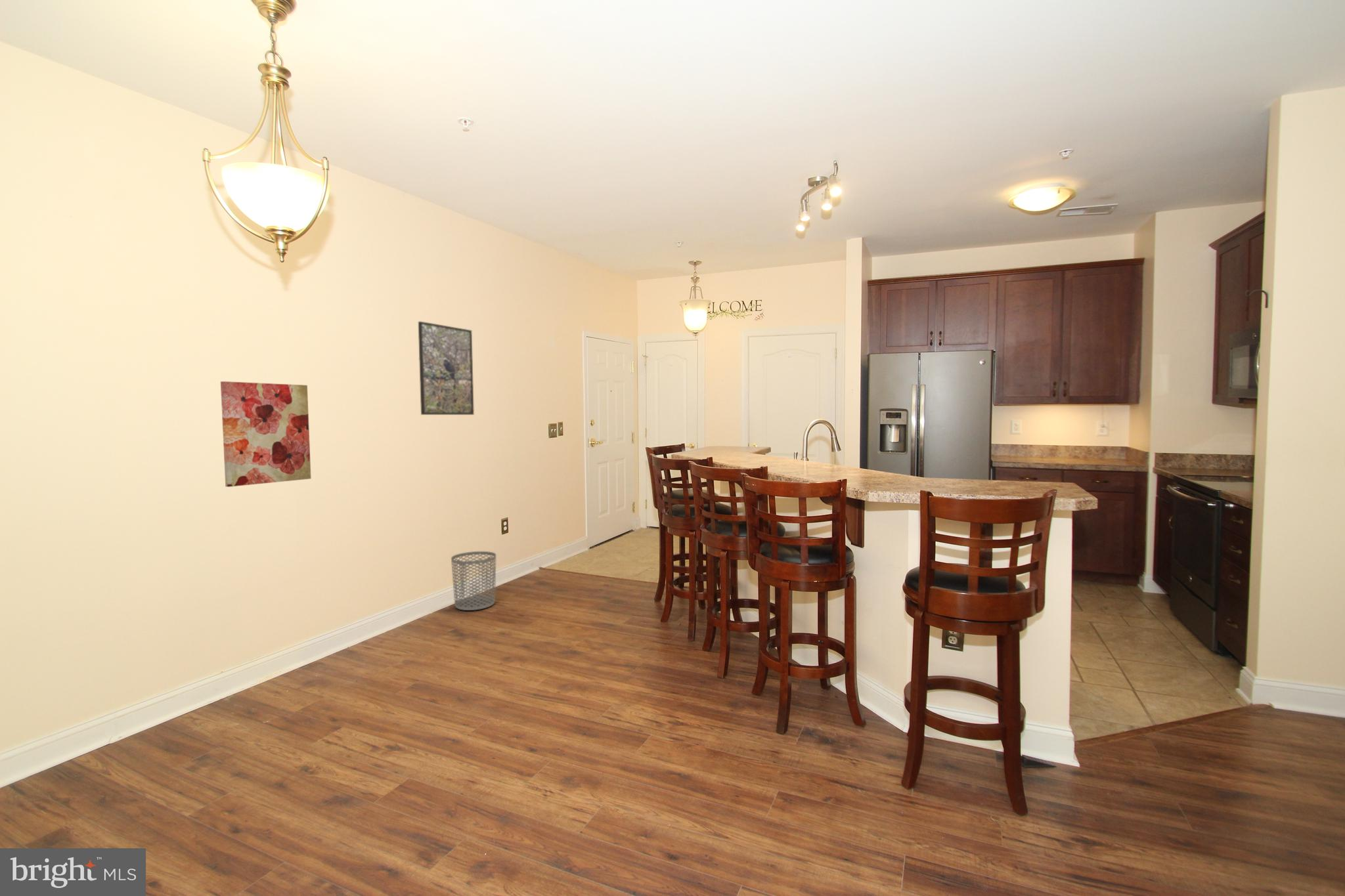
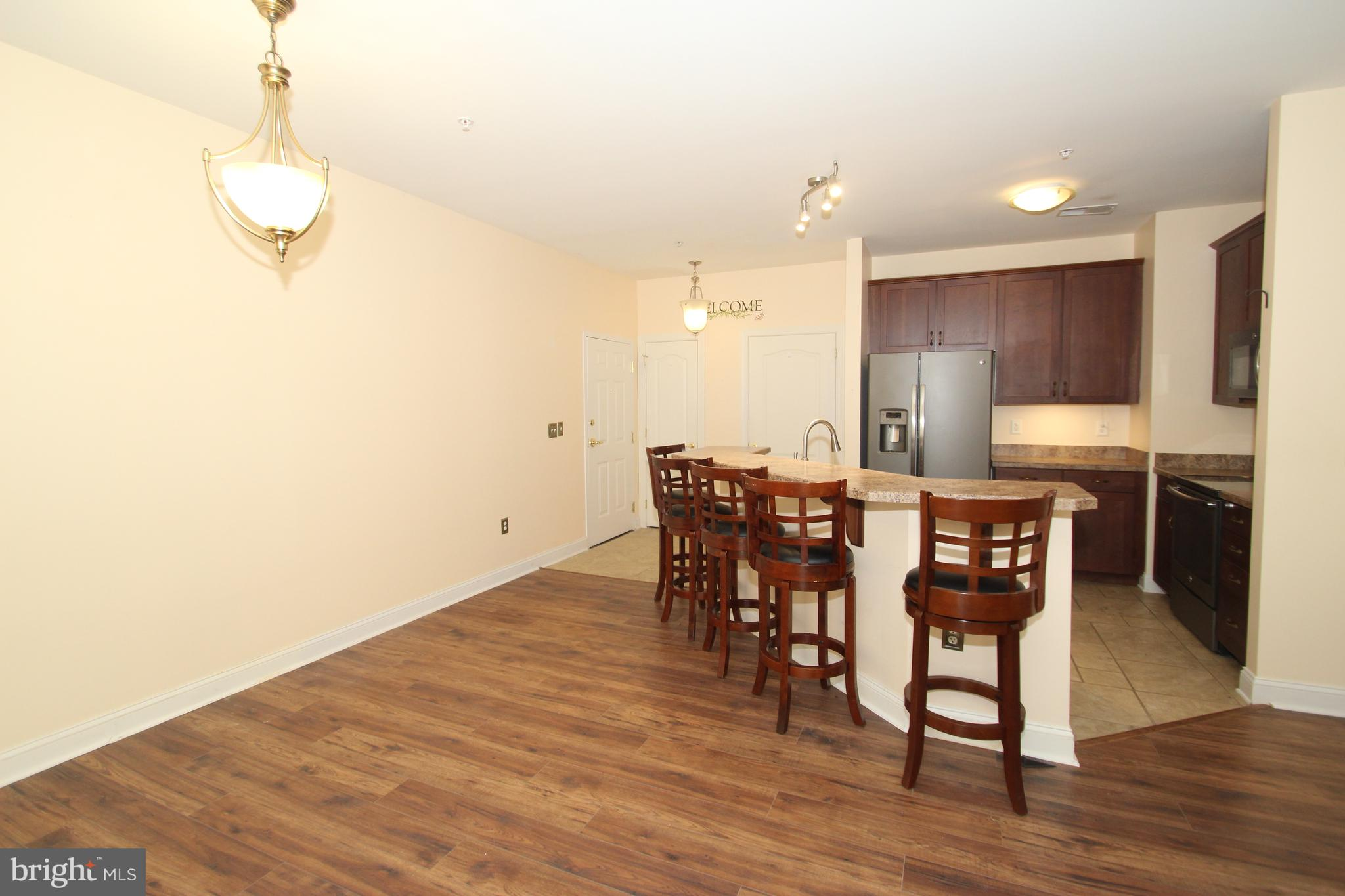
- wall art (268, 433)
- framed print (447, 370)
- waste bin (474, 581)
